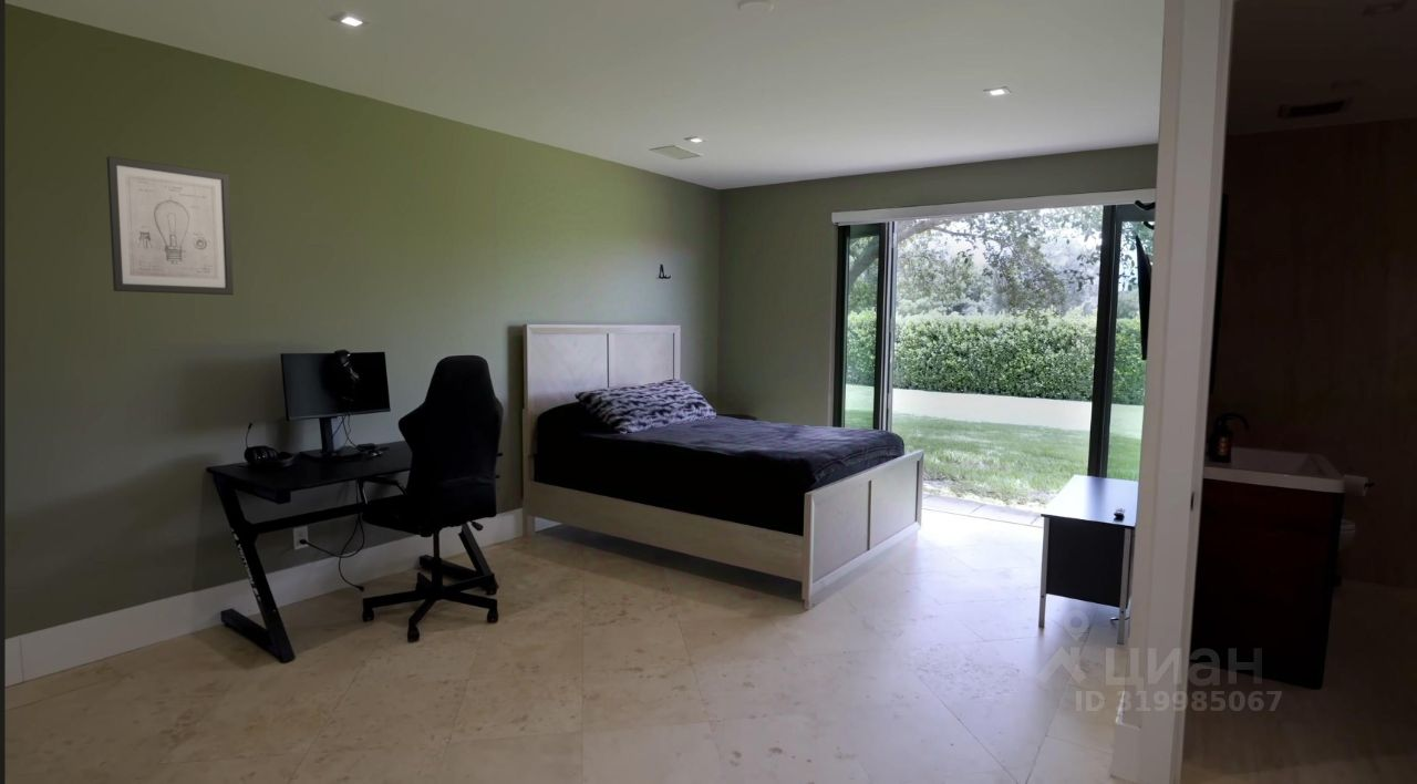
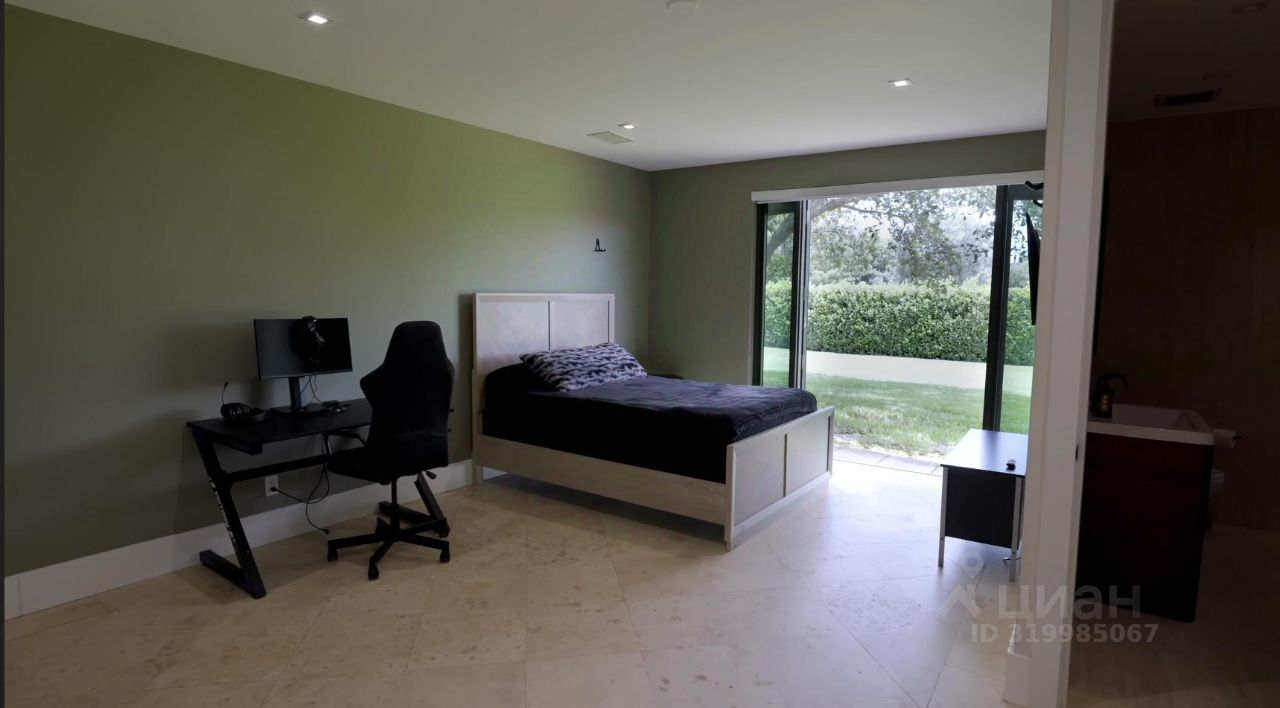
- wall art (173, 229)
